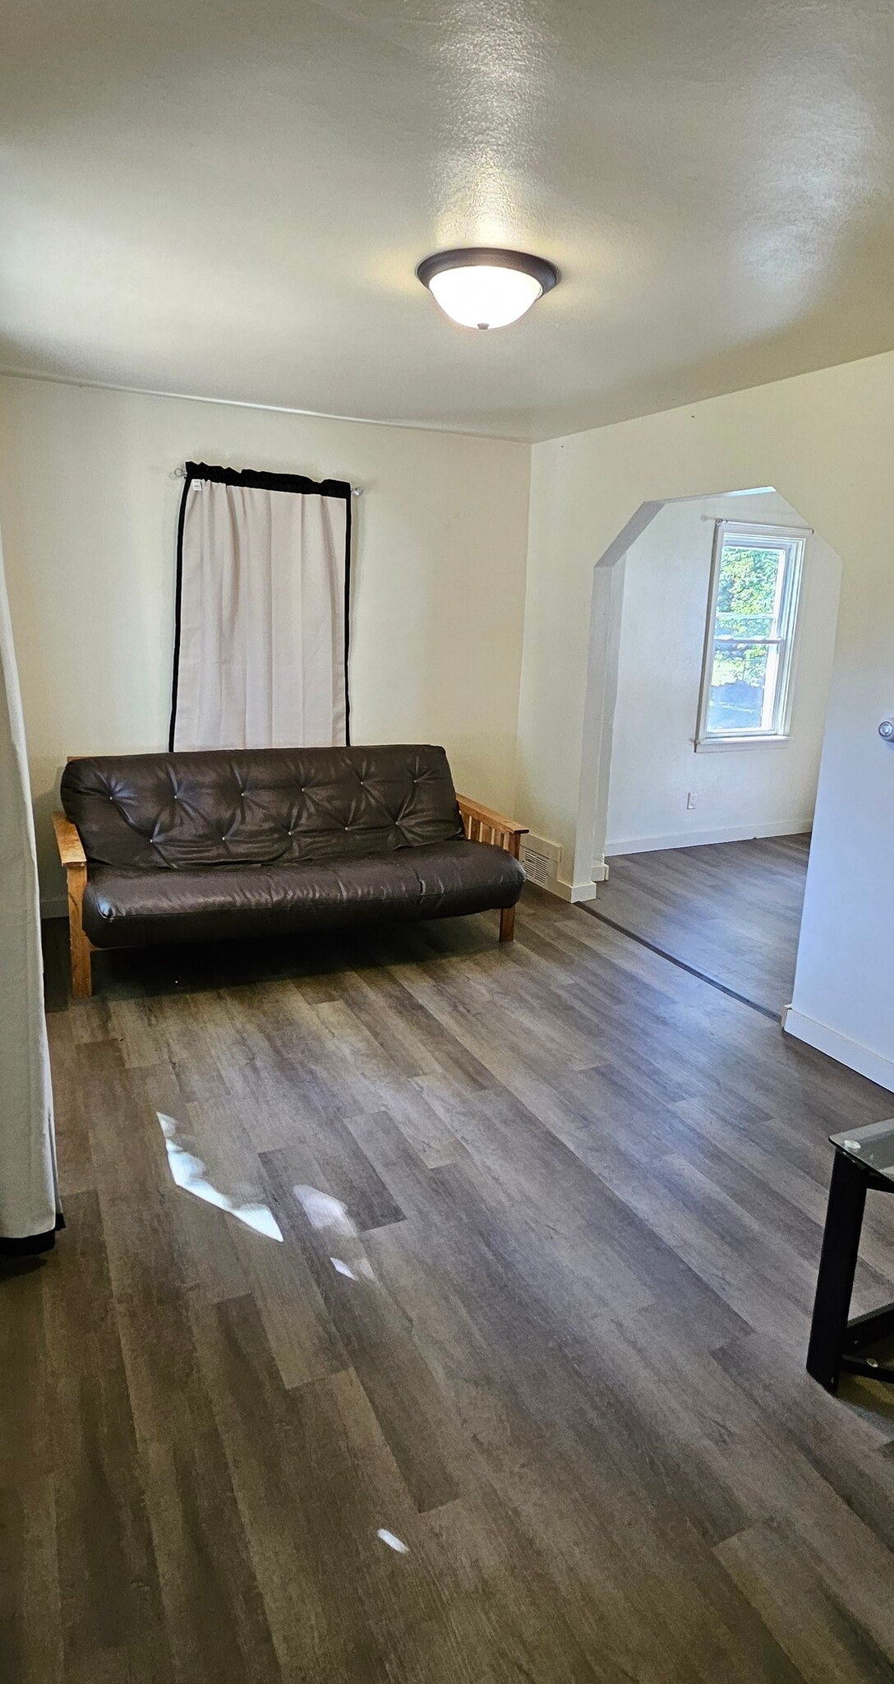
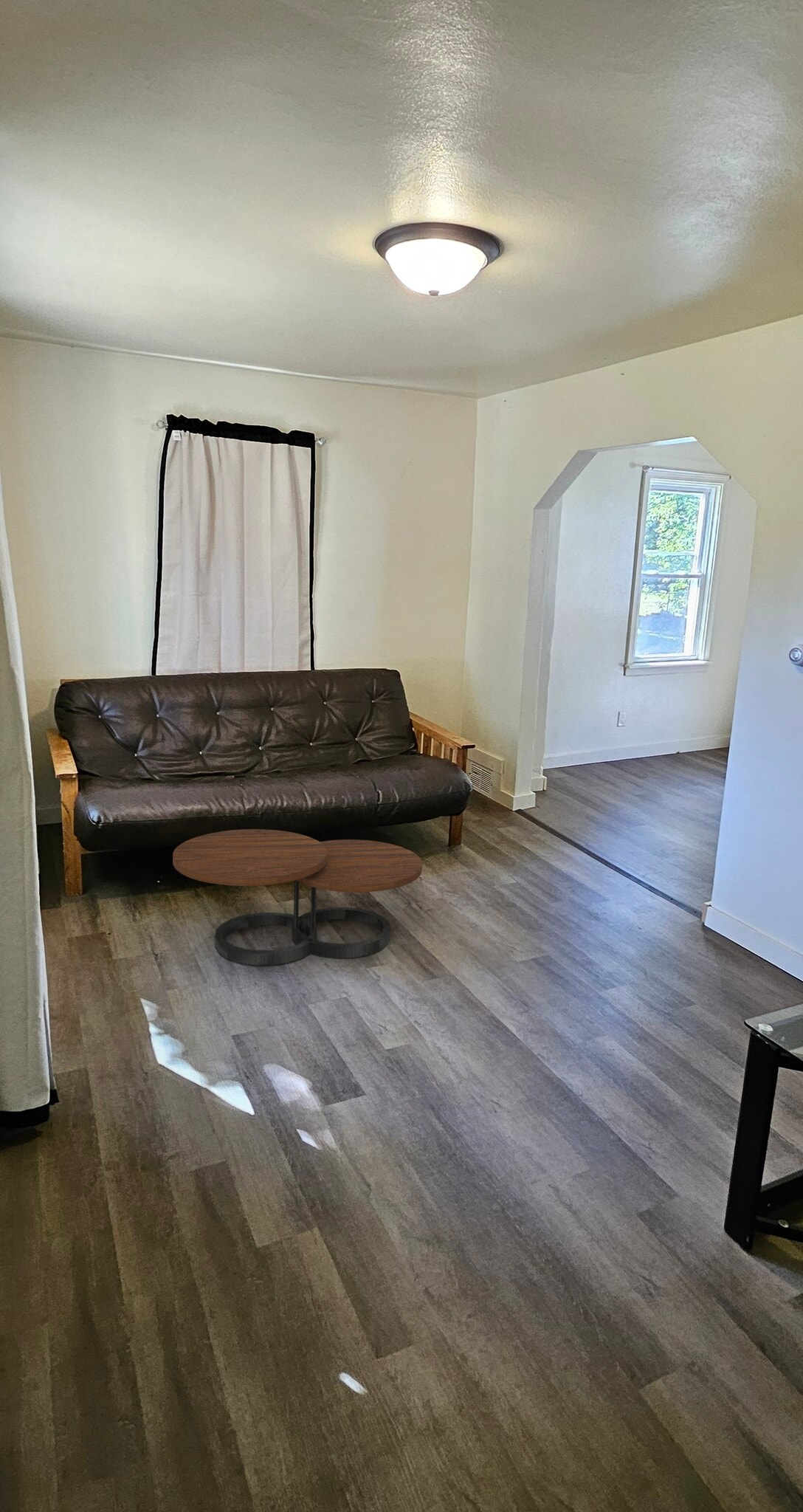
+ coffee table (298, 895)
